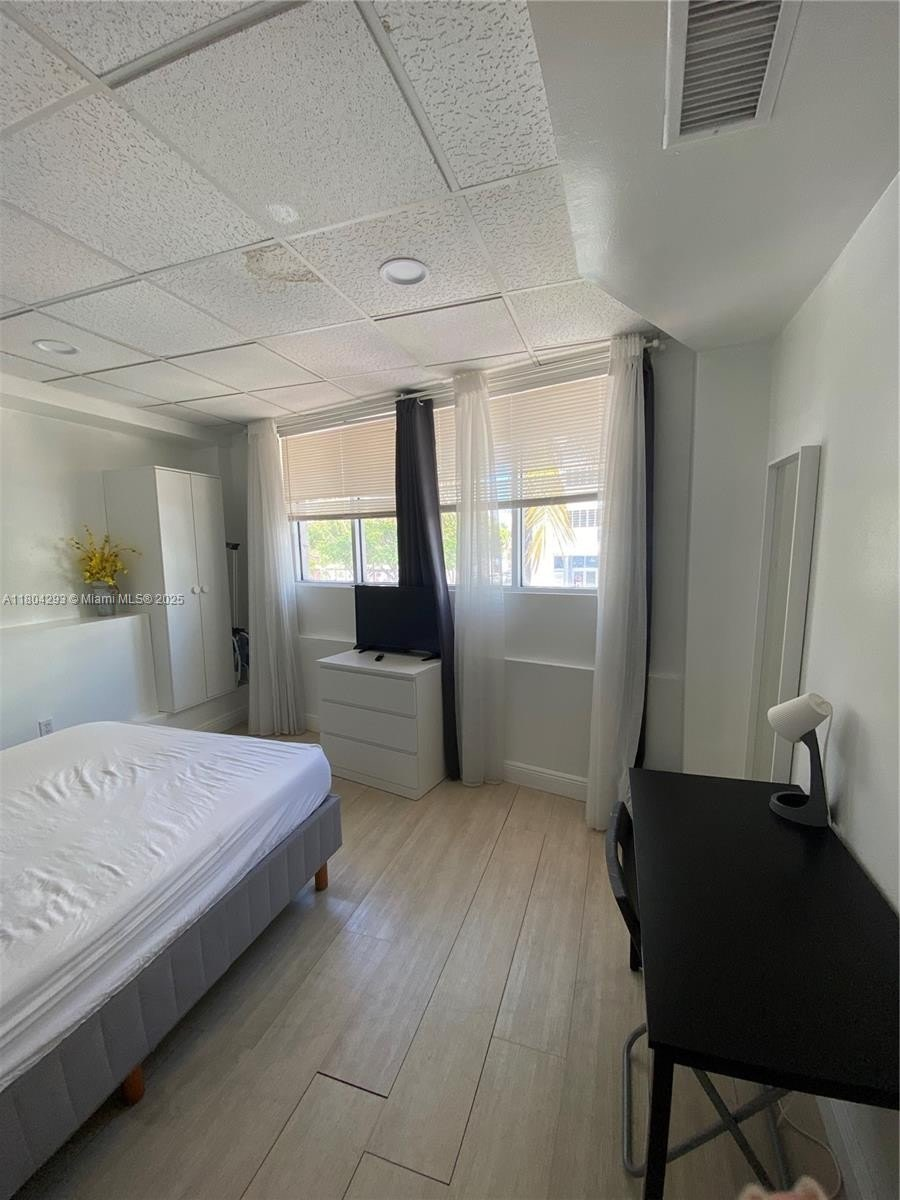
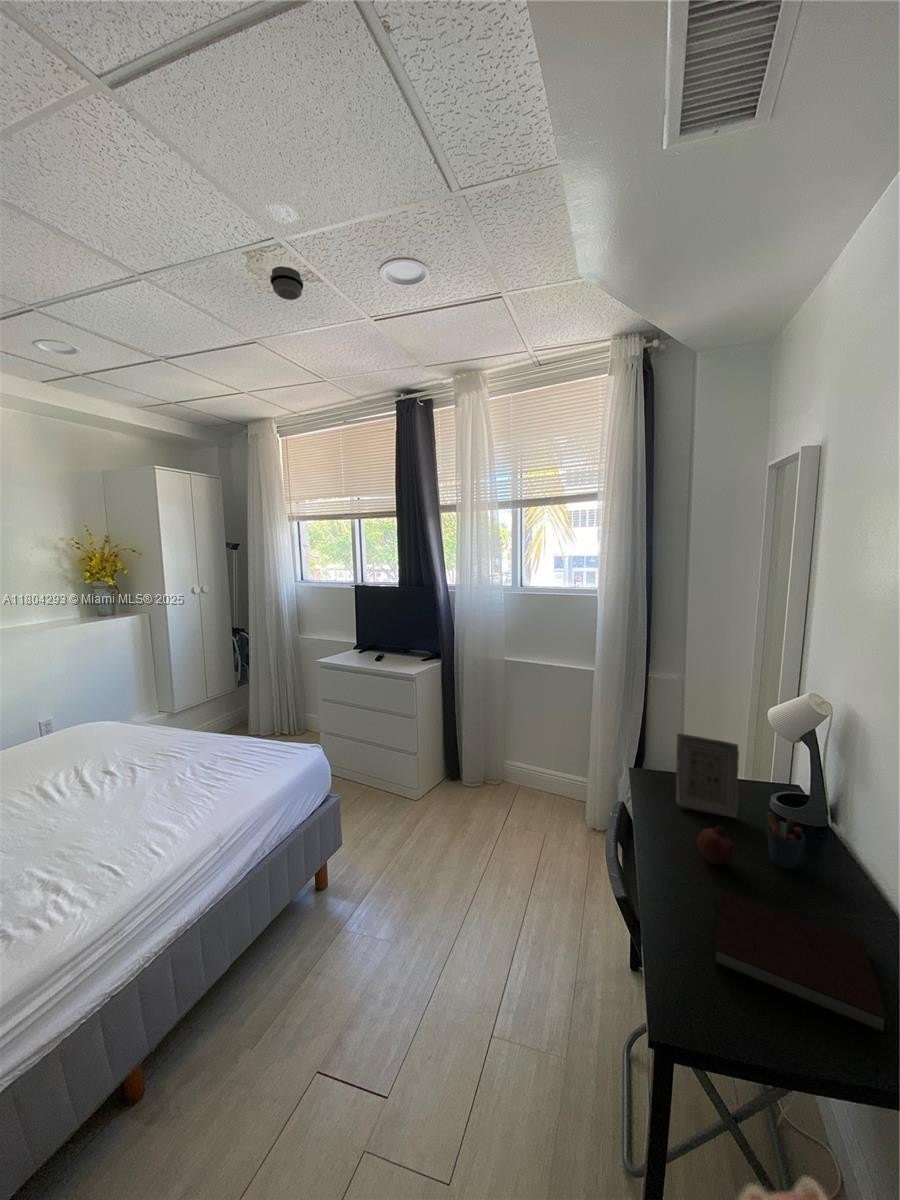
+ notebook (789, 950)
+ smoke detector (287, 284)
+ pen holder (784, 838)
+ fruit (714, 843)
+ picture frame (706, 773)
